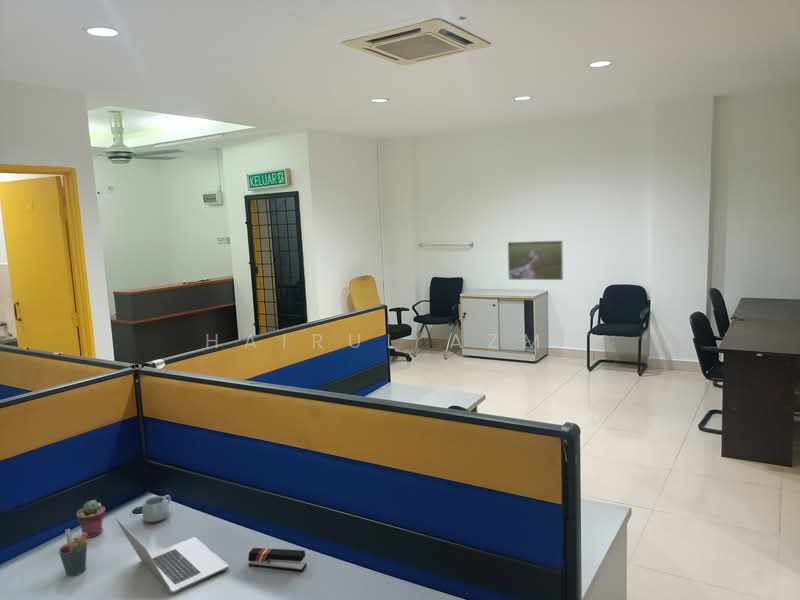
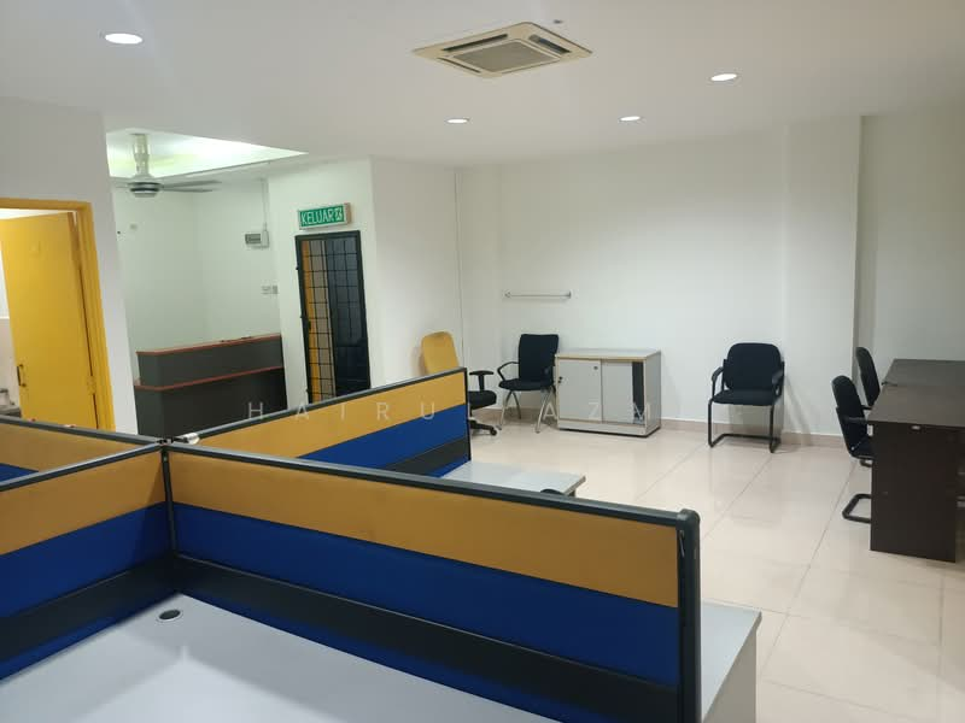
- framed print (534, 260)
- potted succulent (91, 517)
- stapler (276, 557)
- pen holder (74, 552)
- laptop (173, 545)
- mug (158, 507)
